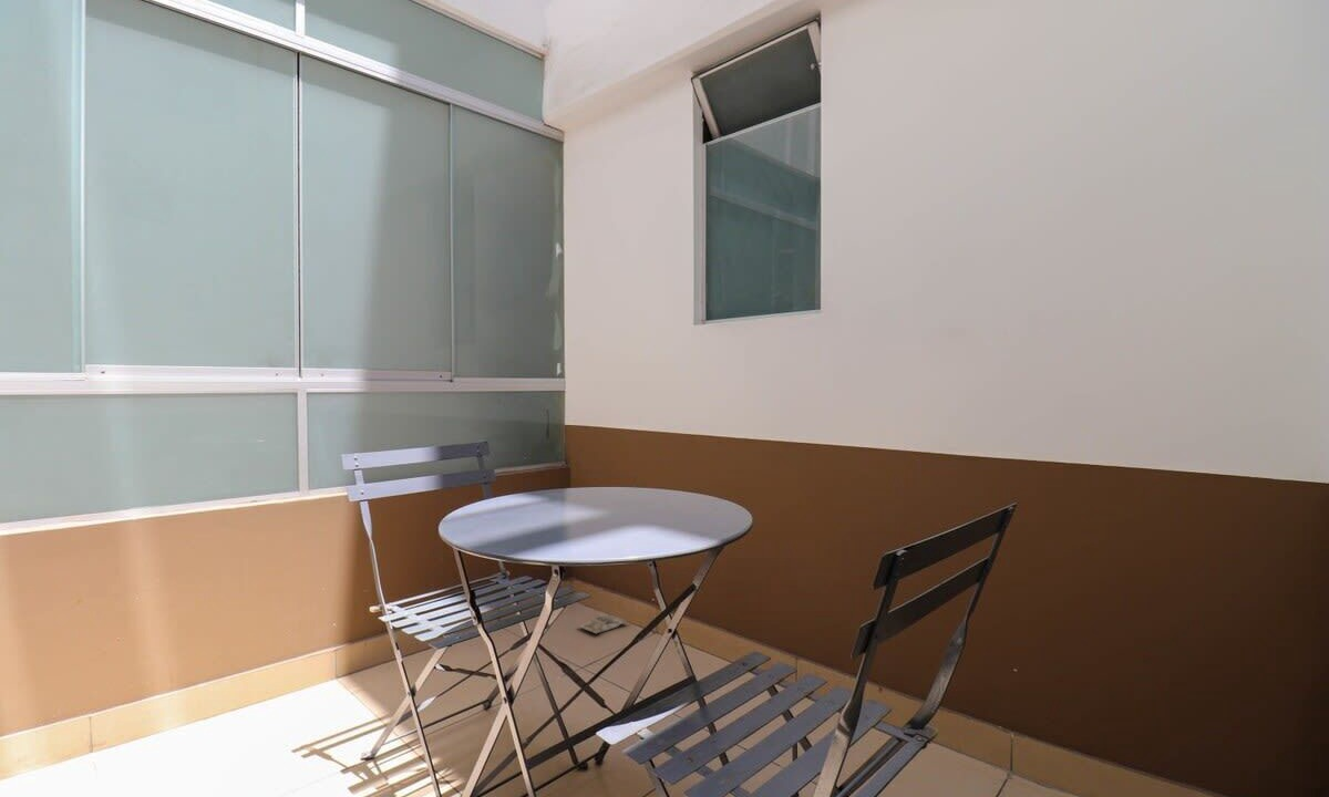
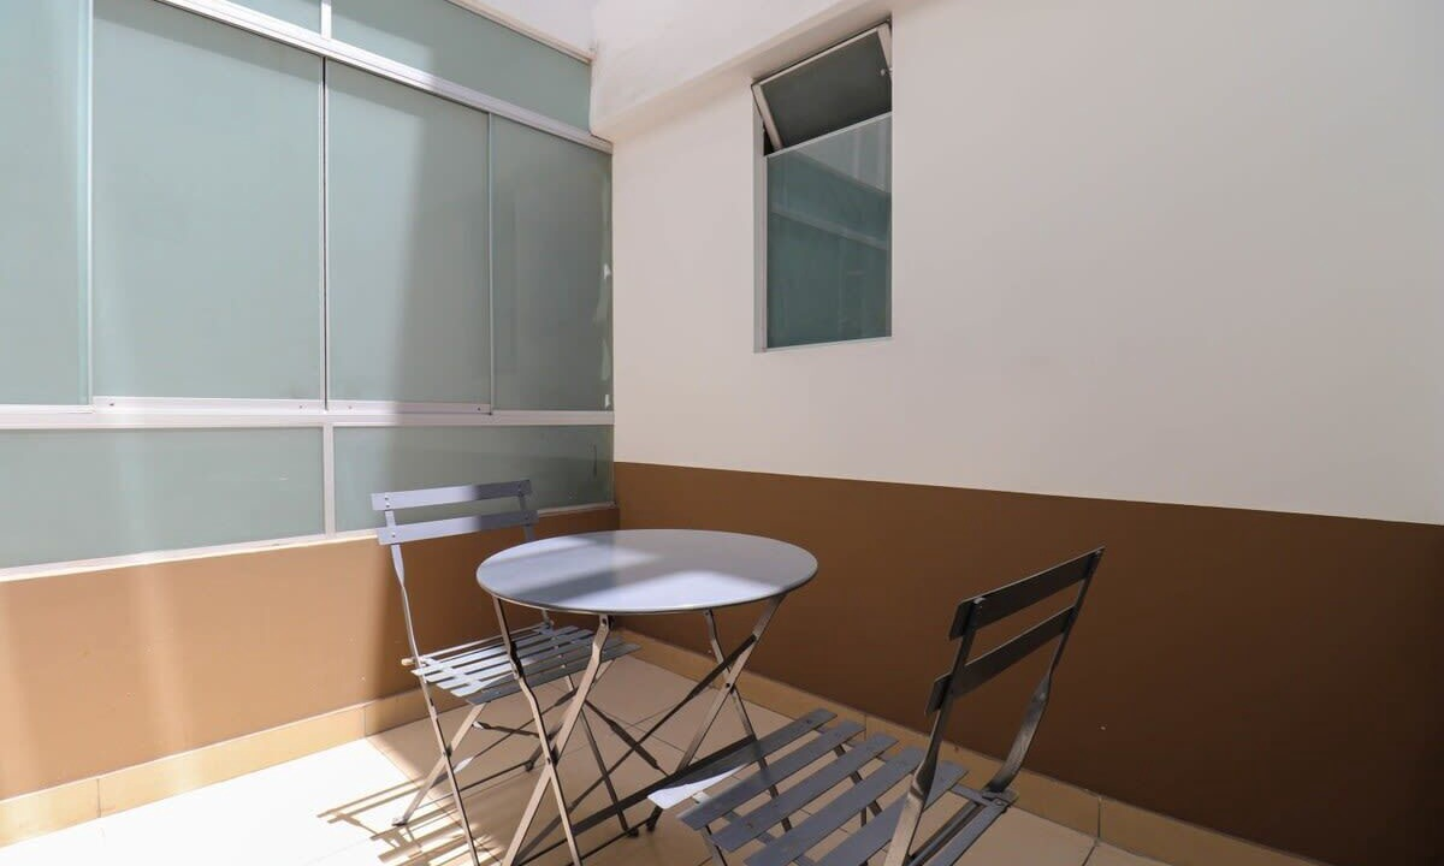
- bag (602, 623)
